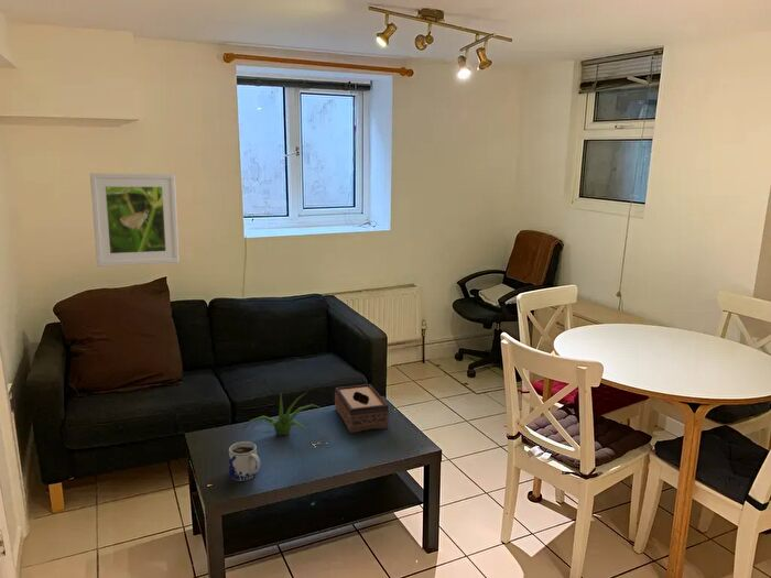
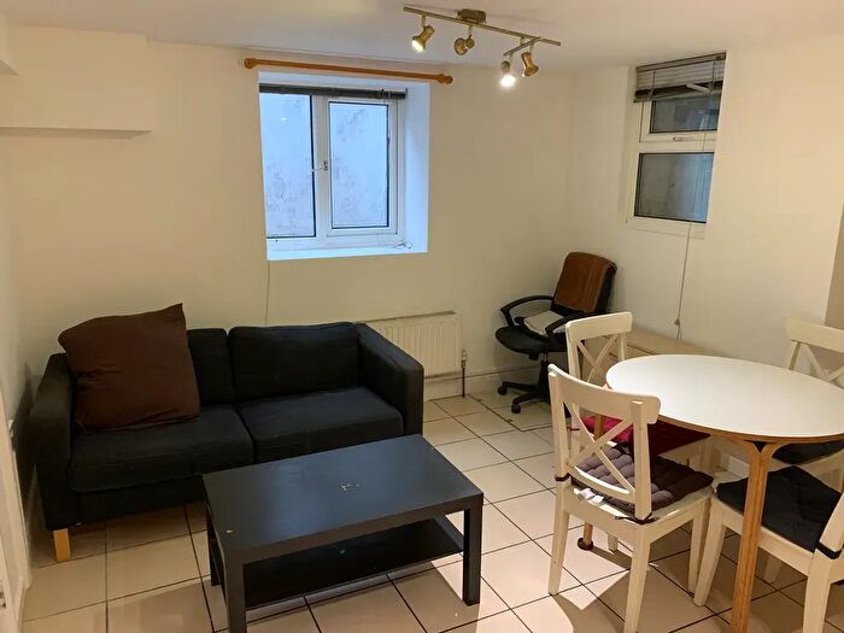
- tissue box (360, 406)
- mug (246, 461)
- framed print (135, 219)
- plant (287, 413)
